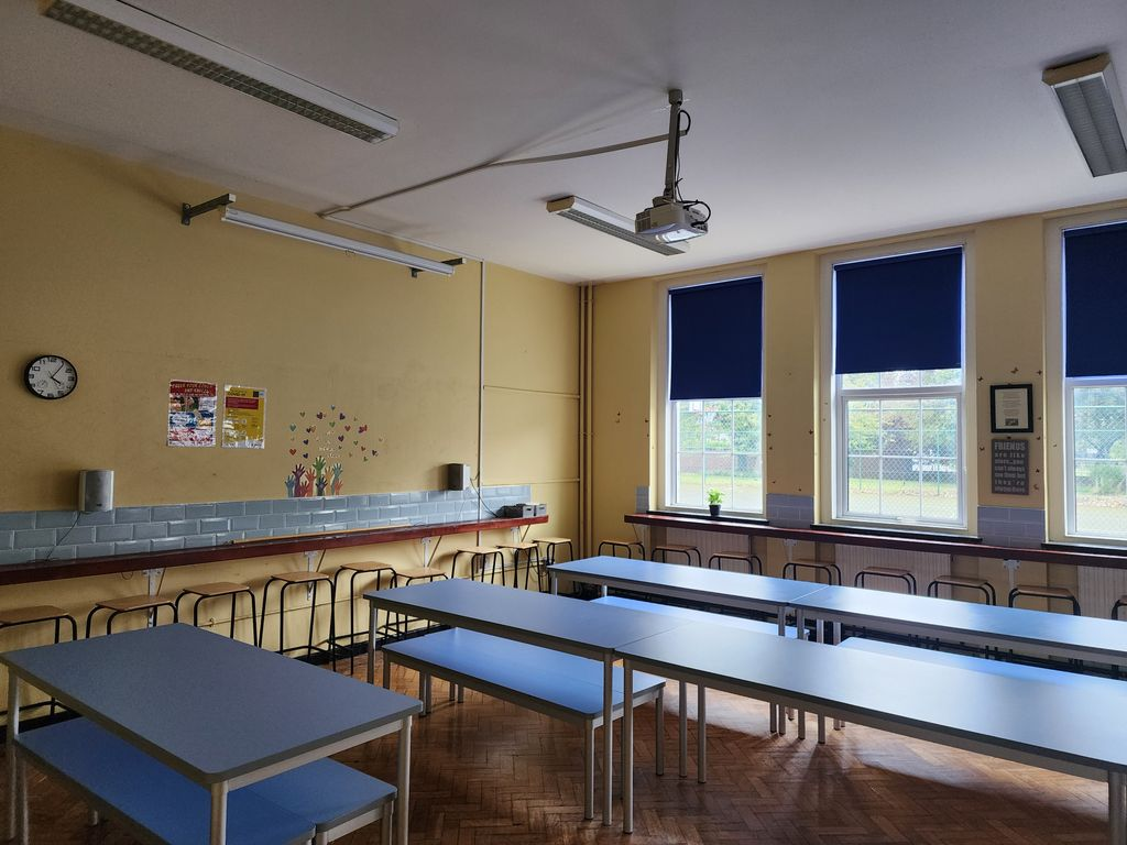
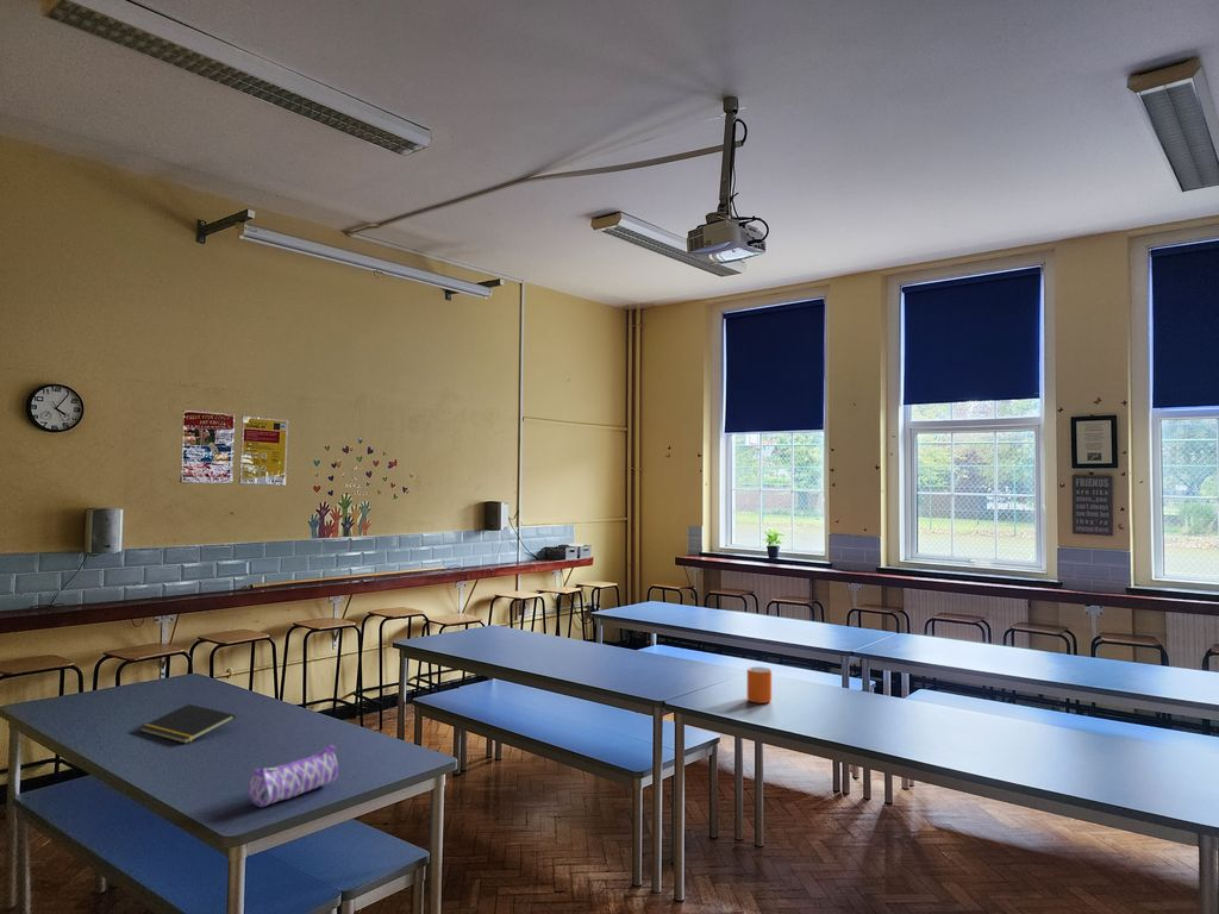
+ pencil case (293, 775)
+ mug (757, 683)
+ notepad (187, 722)
